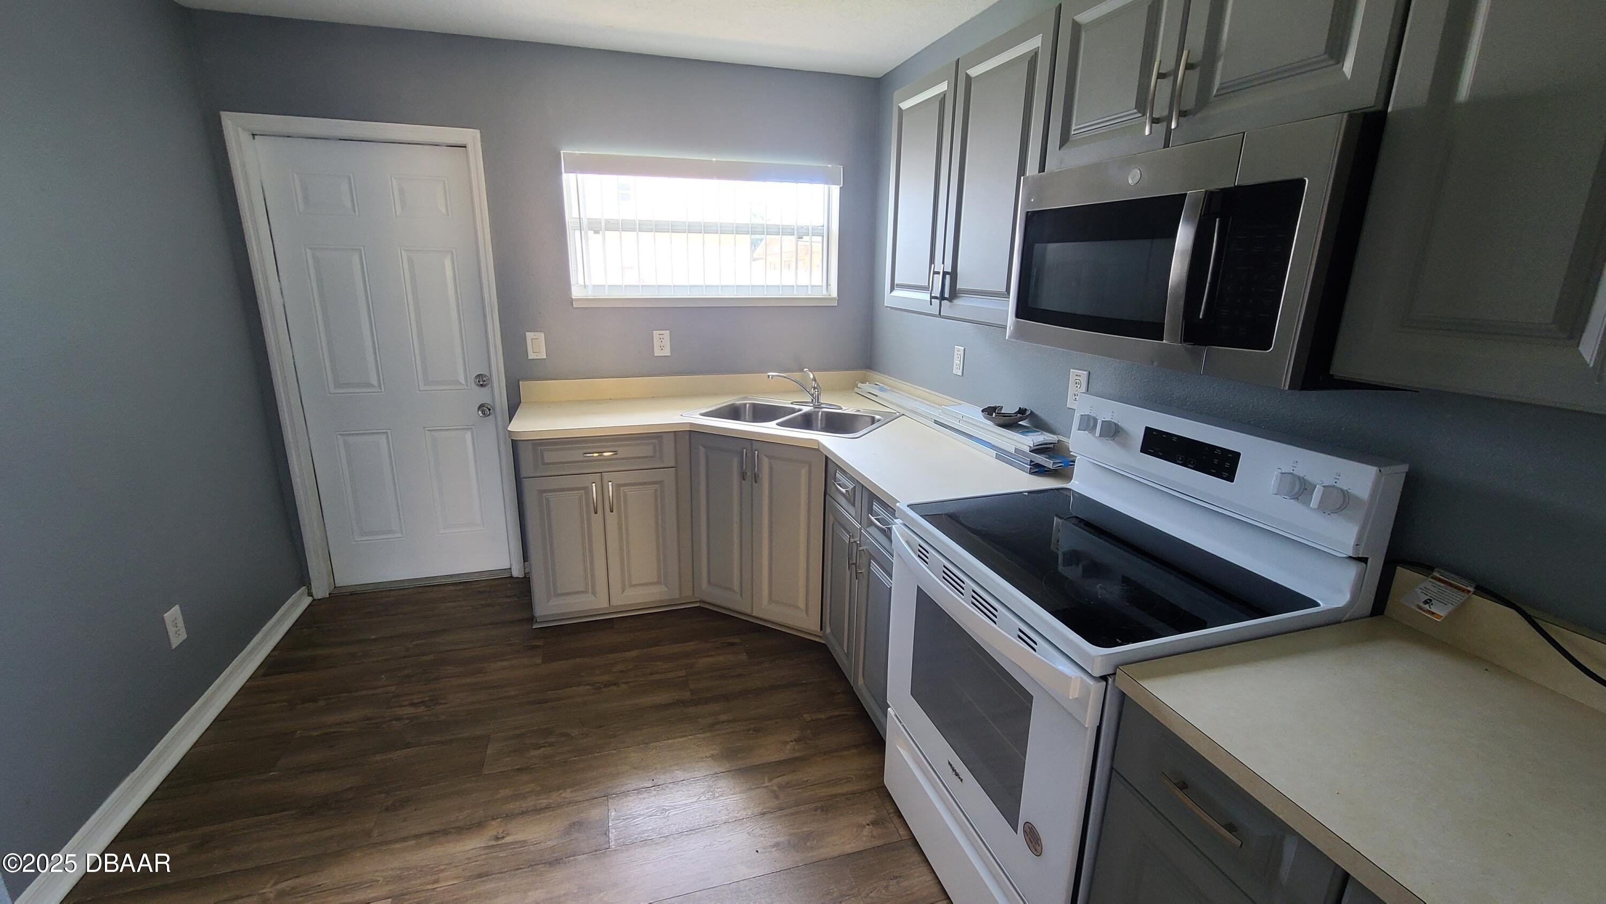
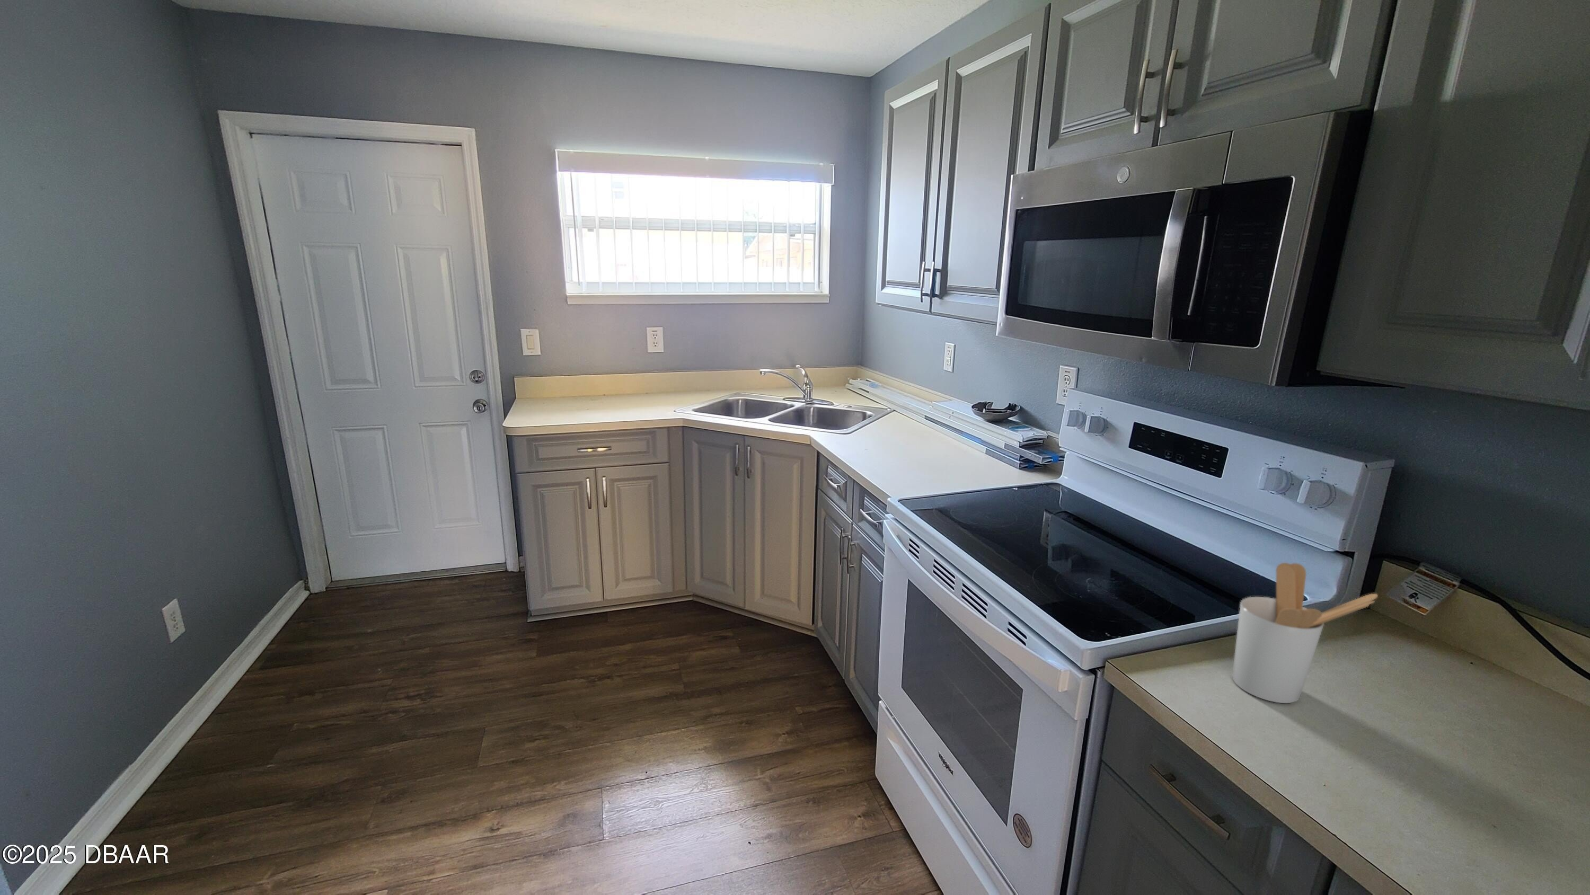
+ utensil holder (1300, 637)
